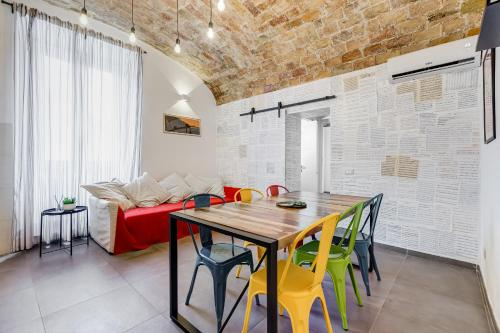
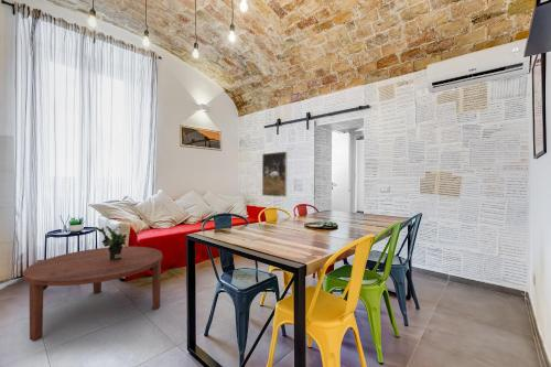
+ coffee table (100, 284)
+ potted plant (110, 242)
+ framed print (273, 174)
